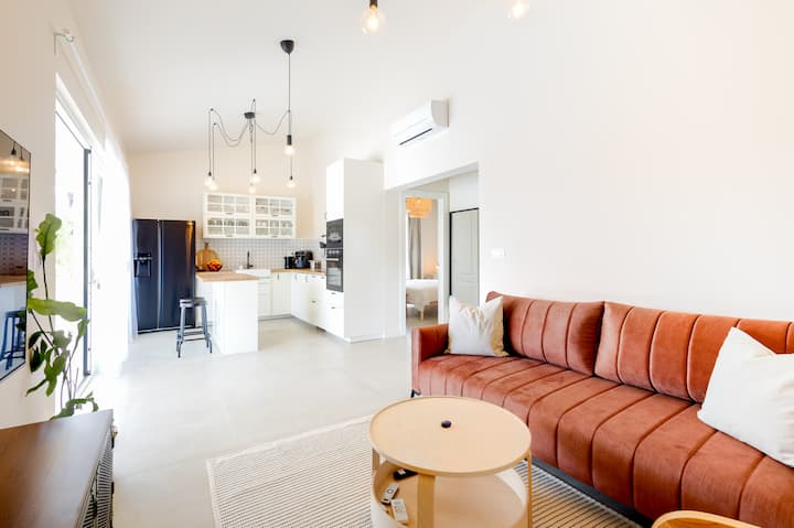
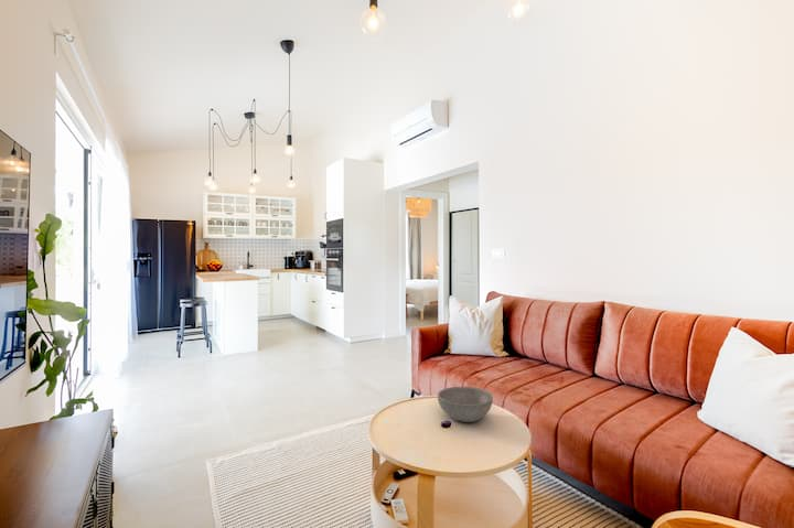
+ bowl (464, 406)
